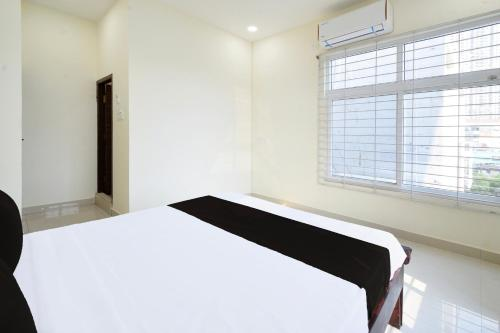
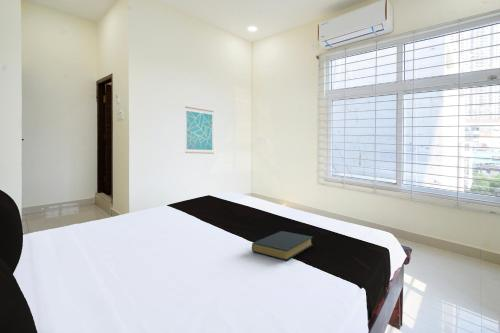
+ hardback book (283, 243)
+ wall art (199, 131)
